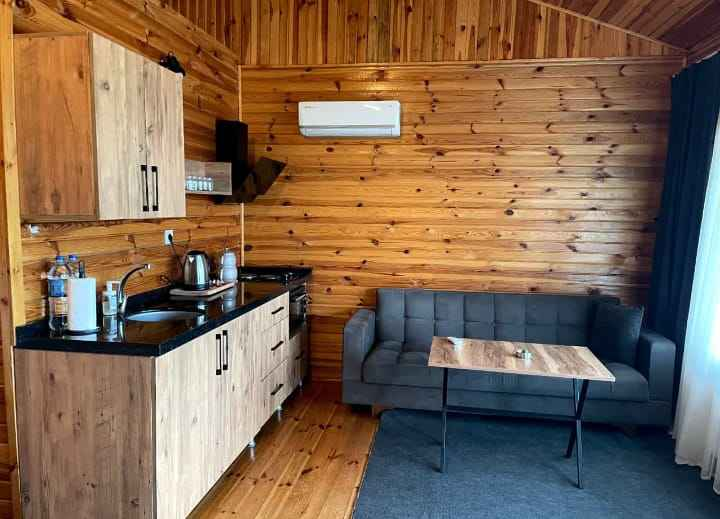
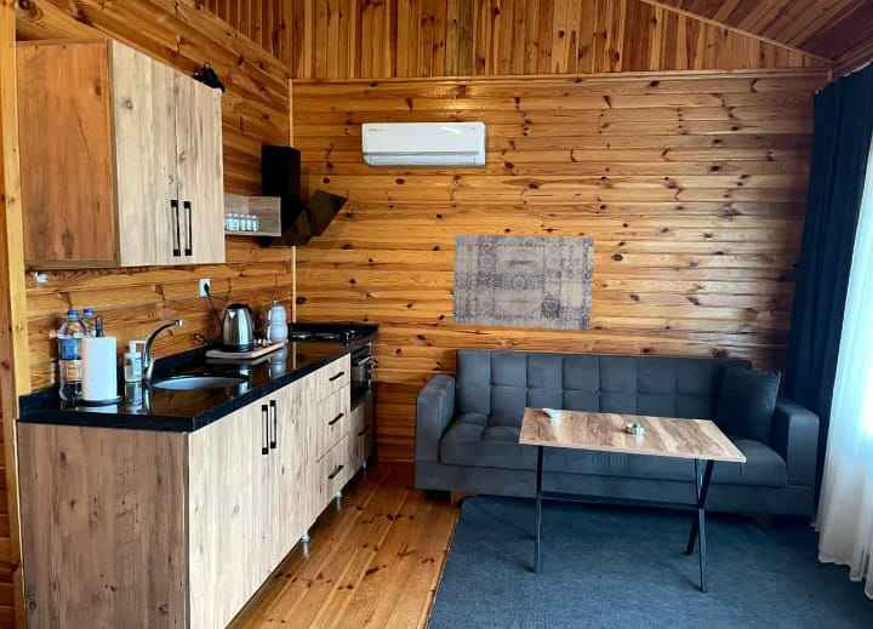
+ wall art (521, 281)
